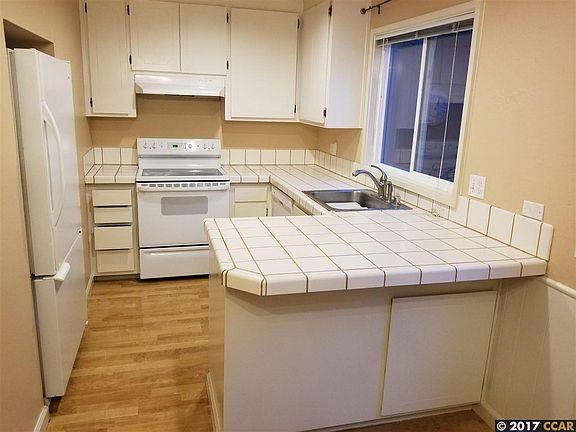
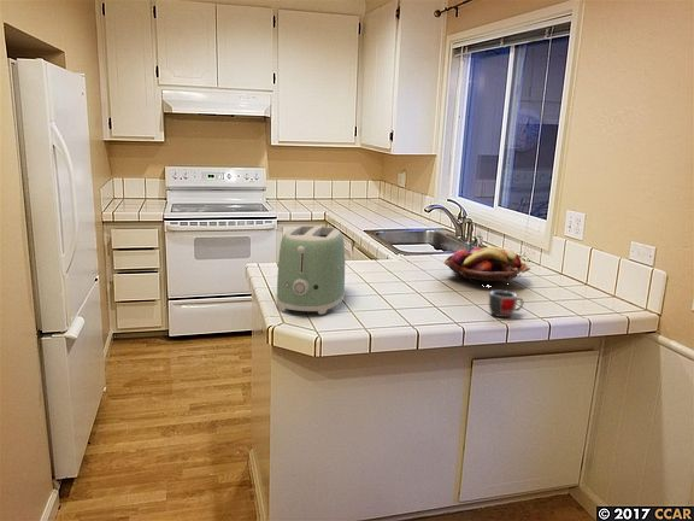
+ fruit basket (486, 263)
+ mug (506, 304)
+ toaster (312, 264)
